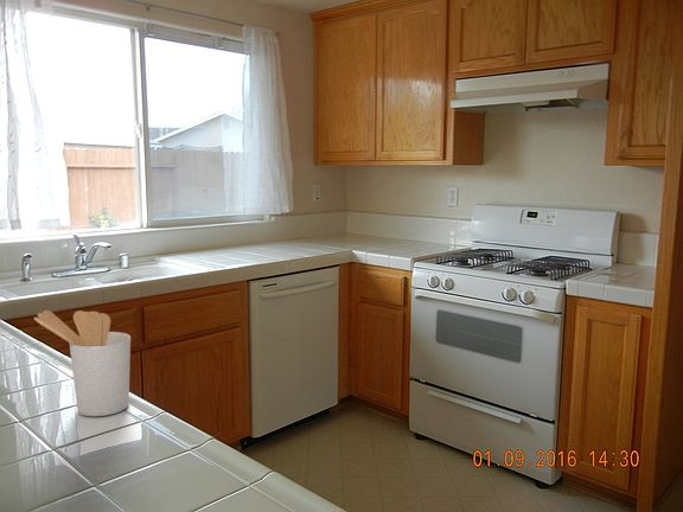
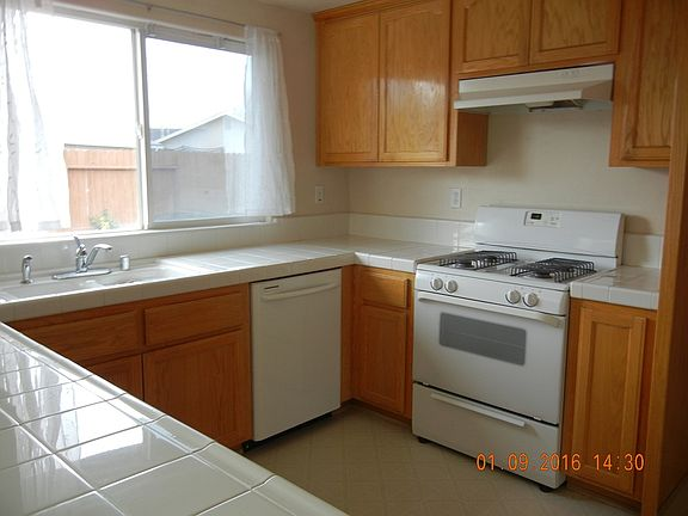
- utensil holder (84, 358)
